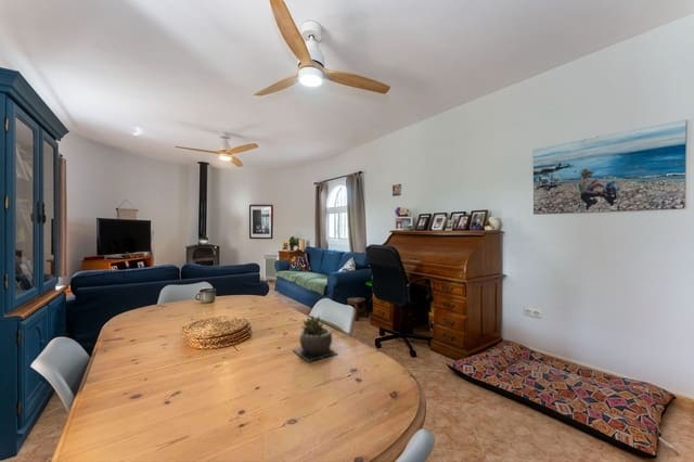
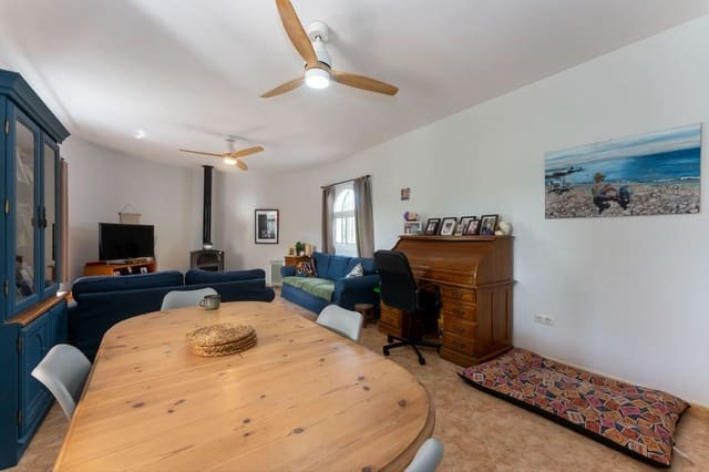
- succulent plant (314, 333)
